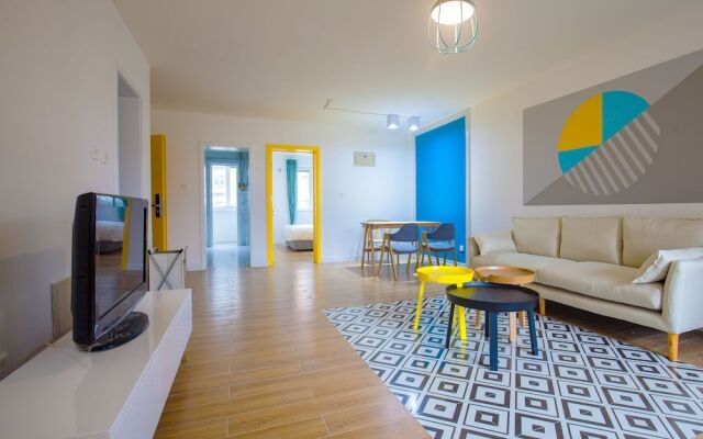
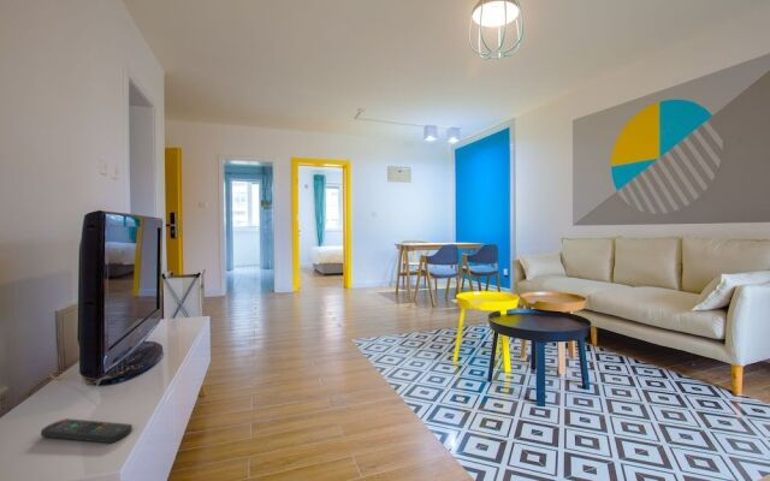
+ remote control (87, 429)
